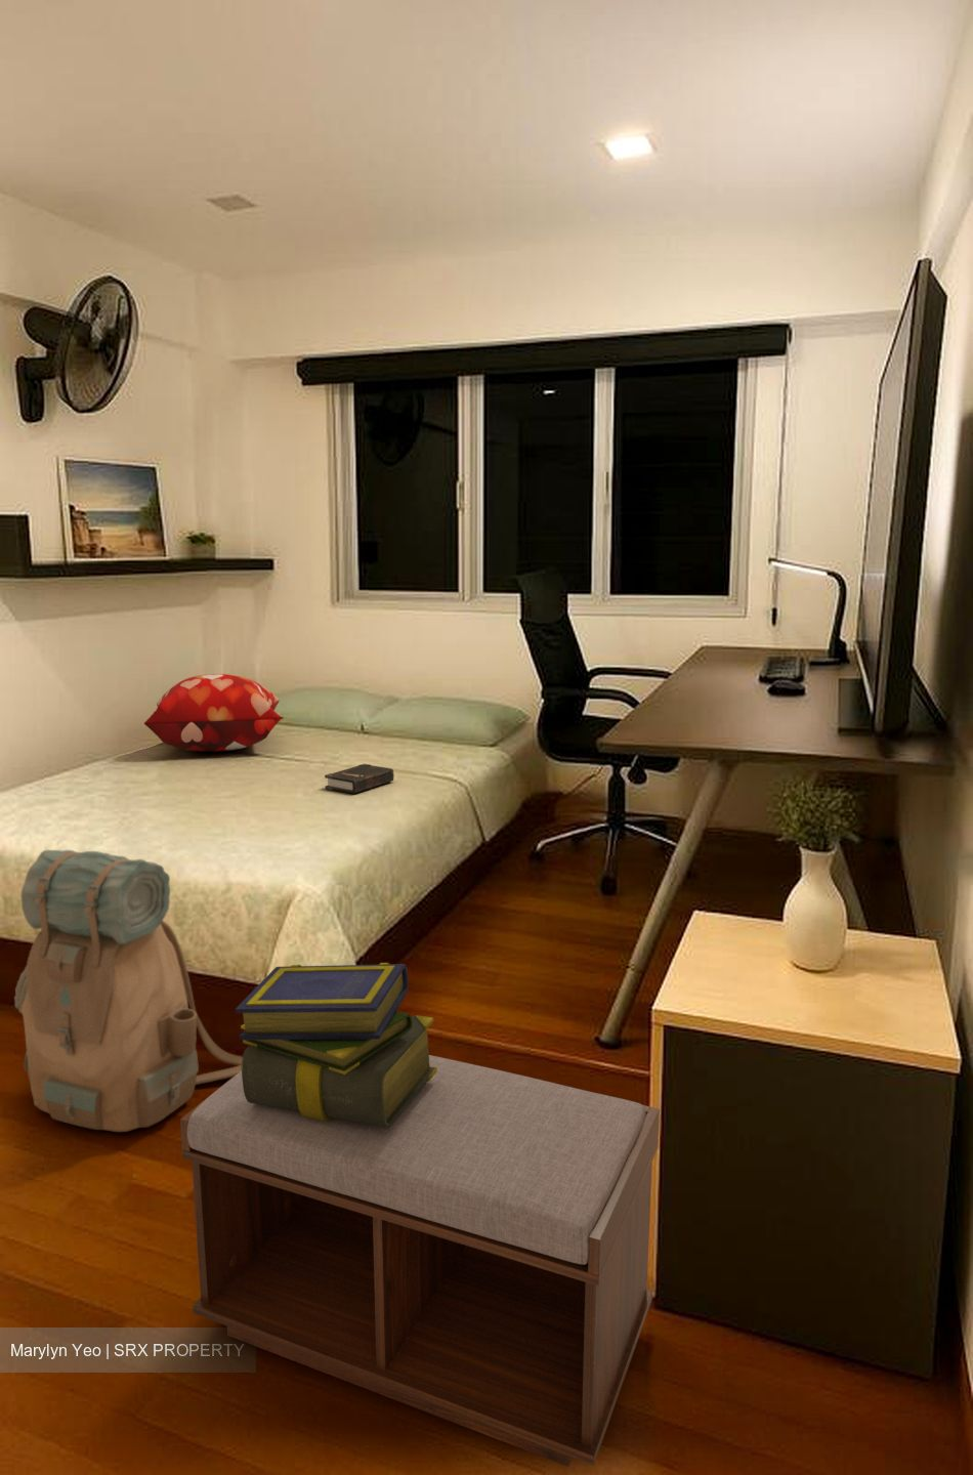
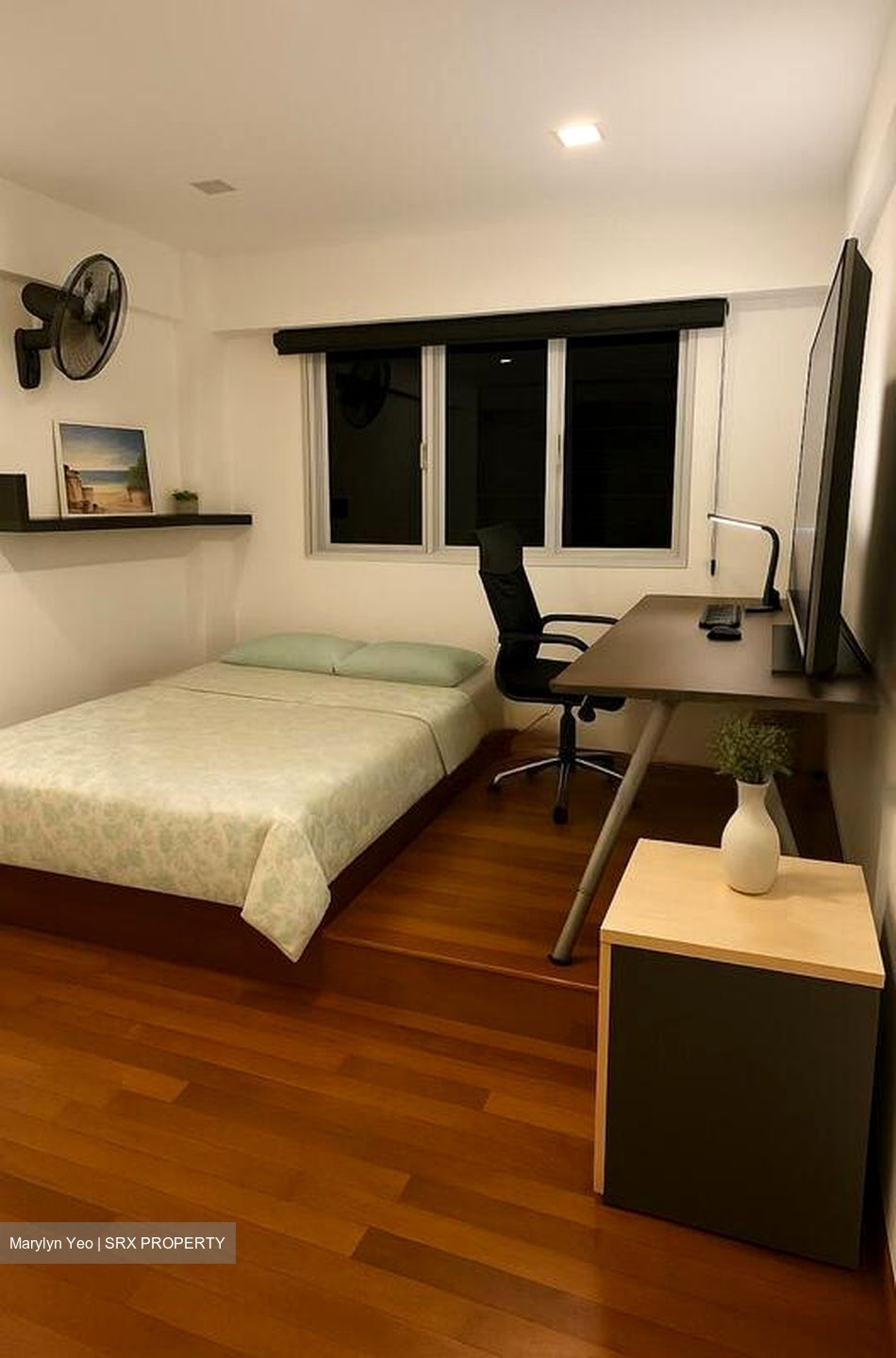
- bench (422, 1220)
- hardback book (359, 779)
- stack of books (331, 1036)
- decorative pillow (217, 710)
- backpack (117, 970)
